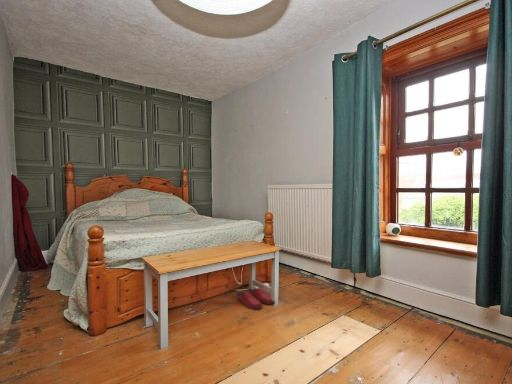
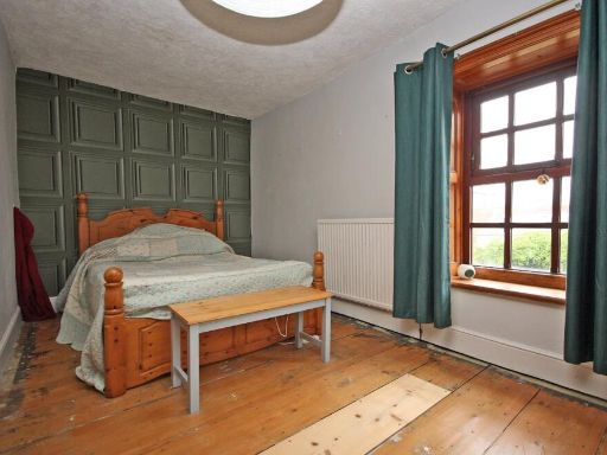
- slippers (254, 295)
